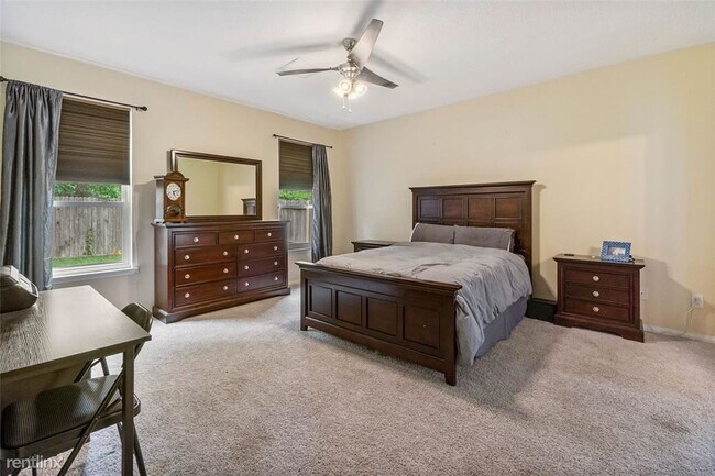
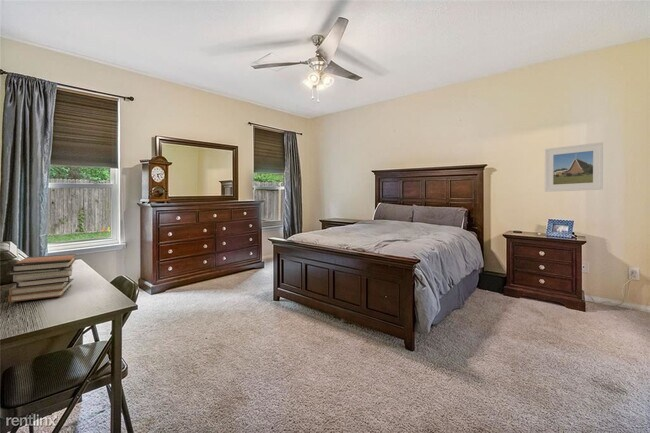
+ book stack (46, 275)
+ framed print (572, 168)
